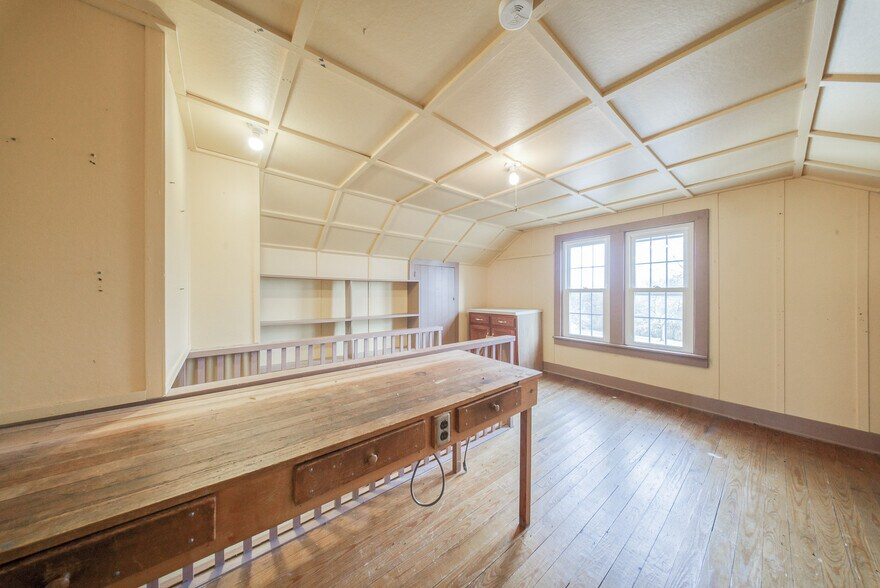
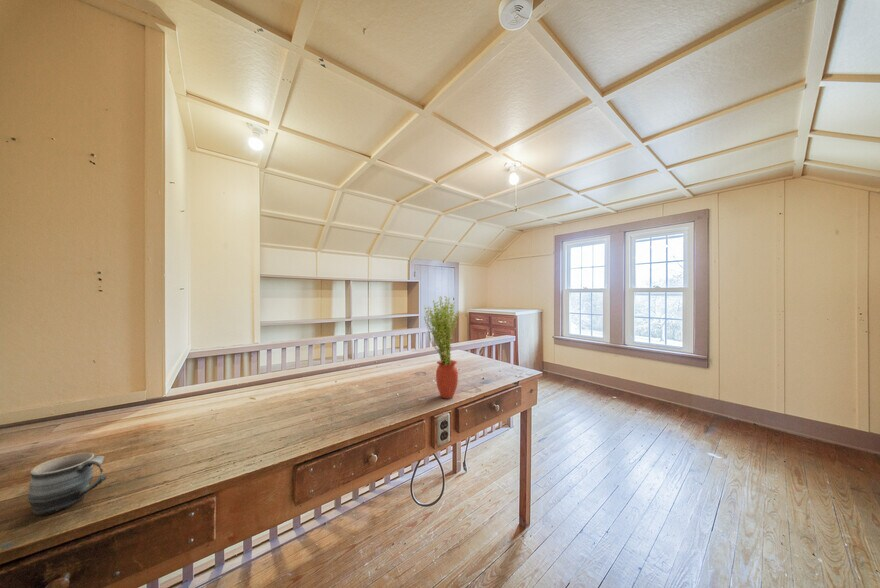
+ mug (73, 480)
+ potted plant (440, 345)
